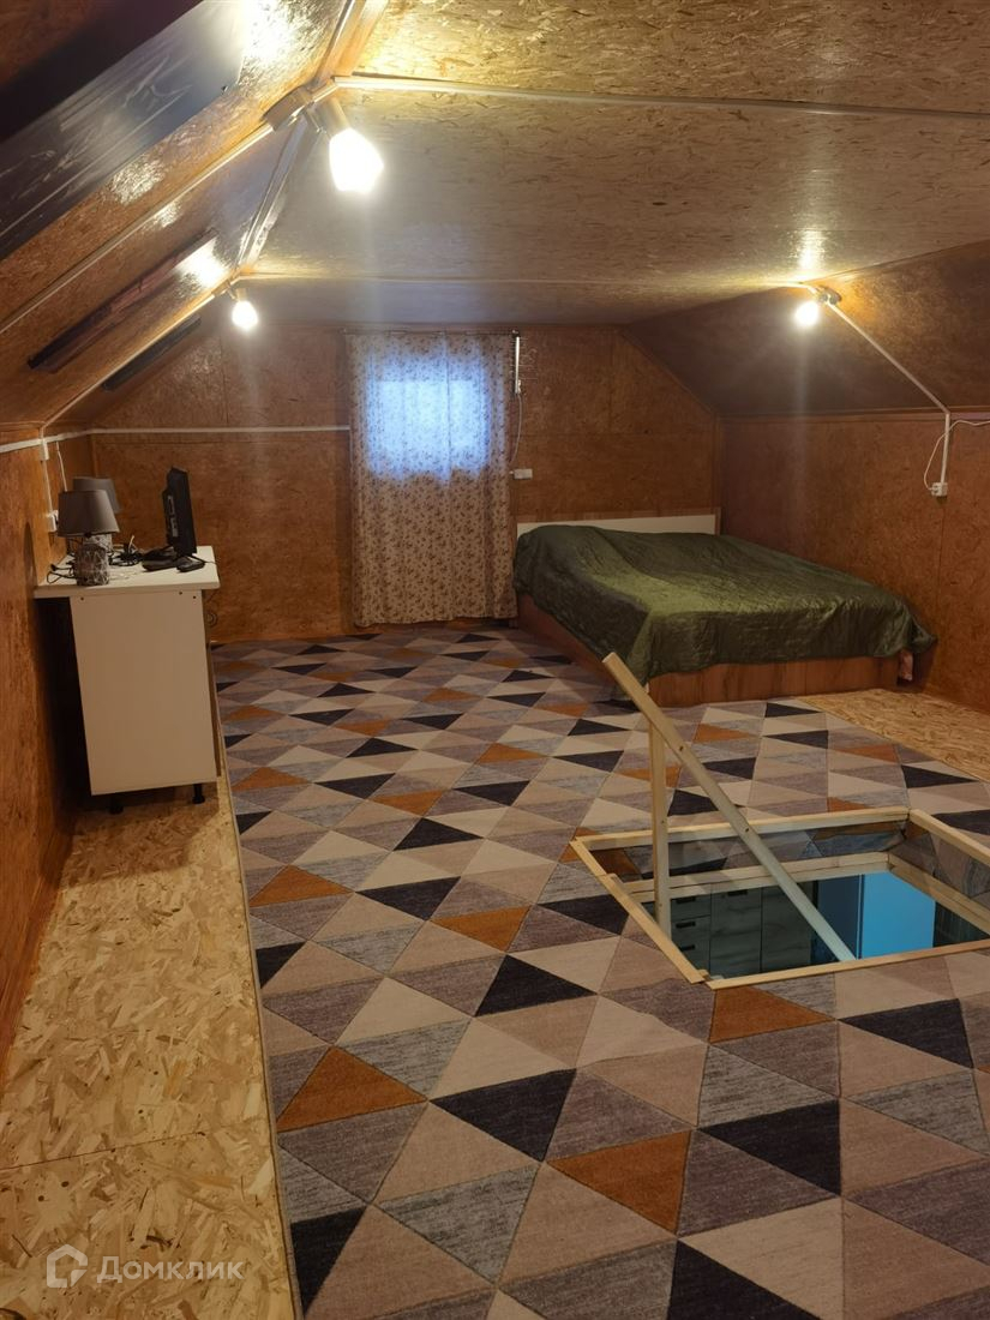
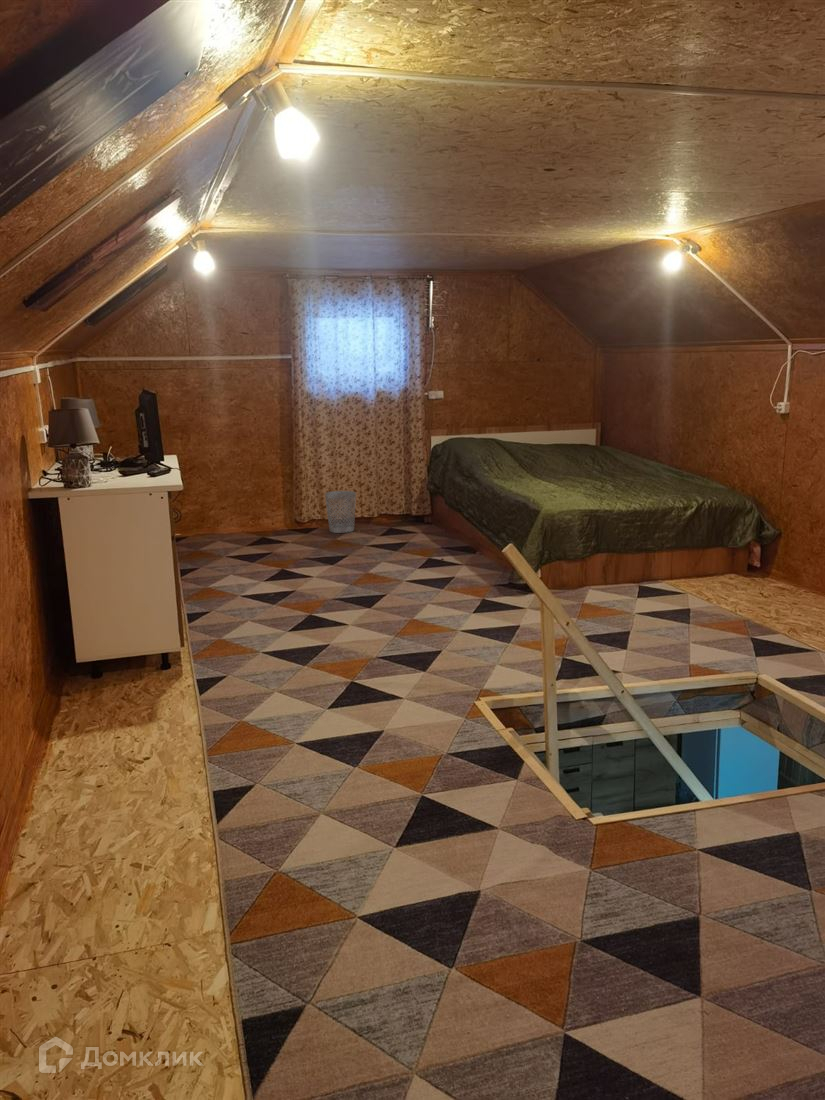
+ wastebasket (341, 511)
